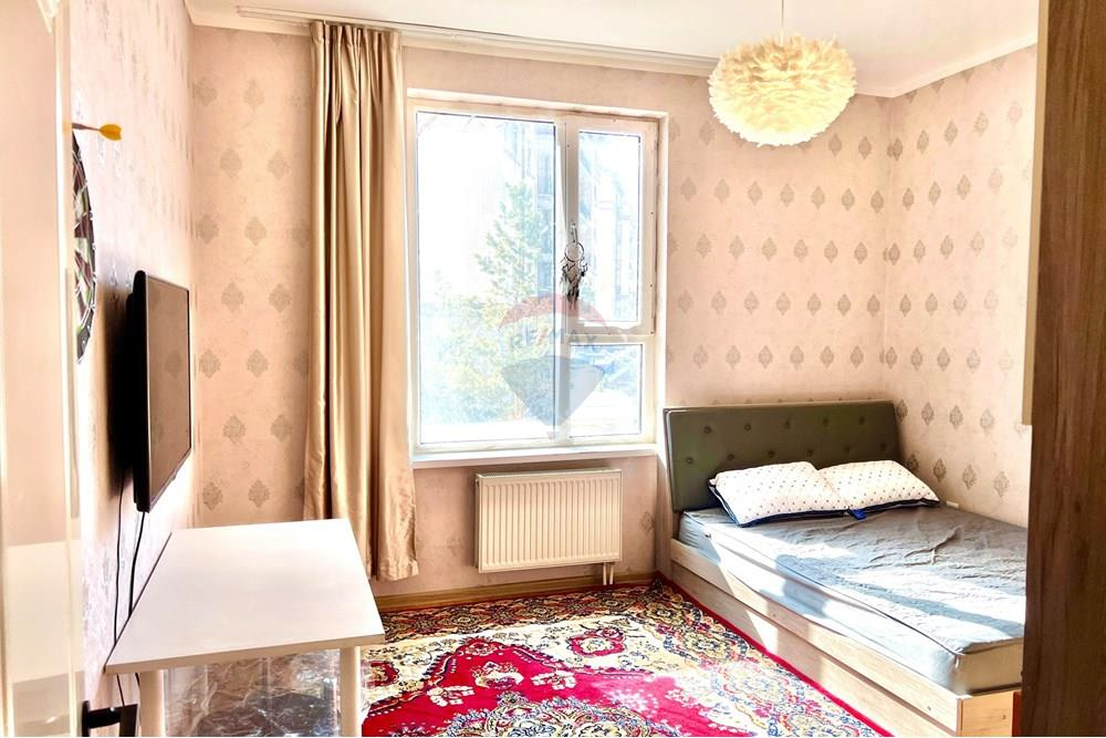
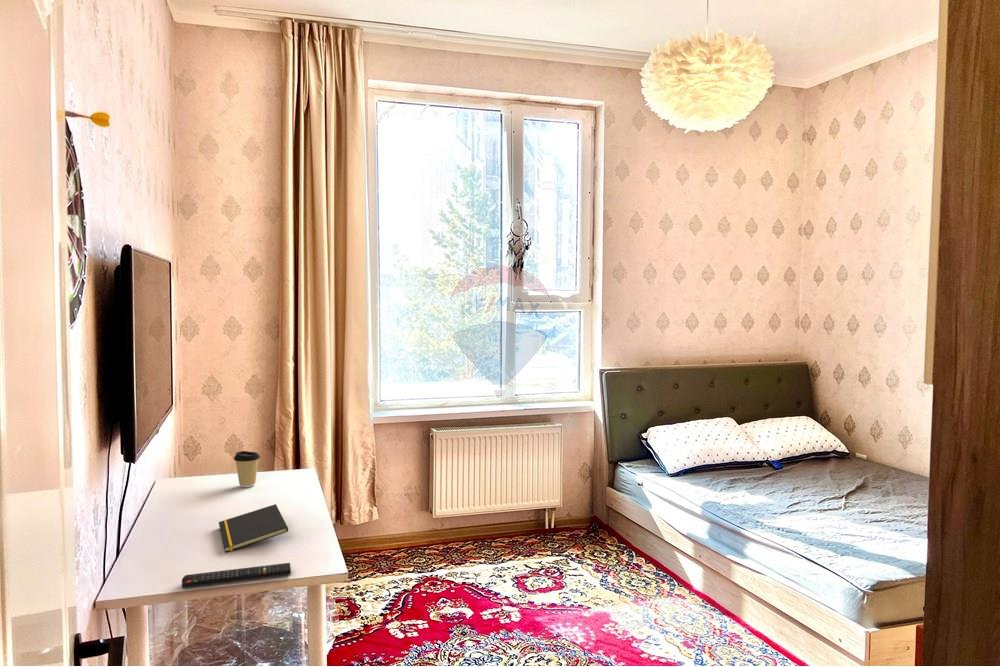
+ notepad (252, 526)
+ remote control (237, 575)
+ coffee cup (247, 469)
